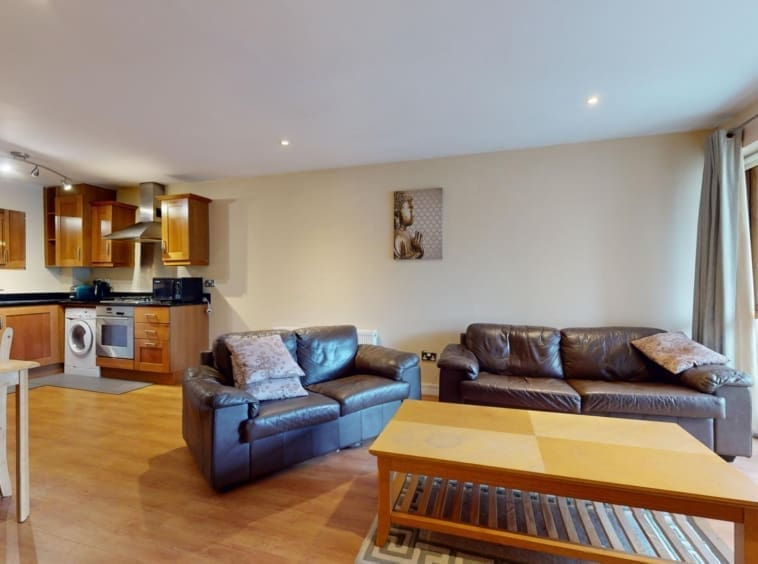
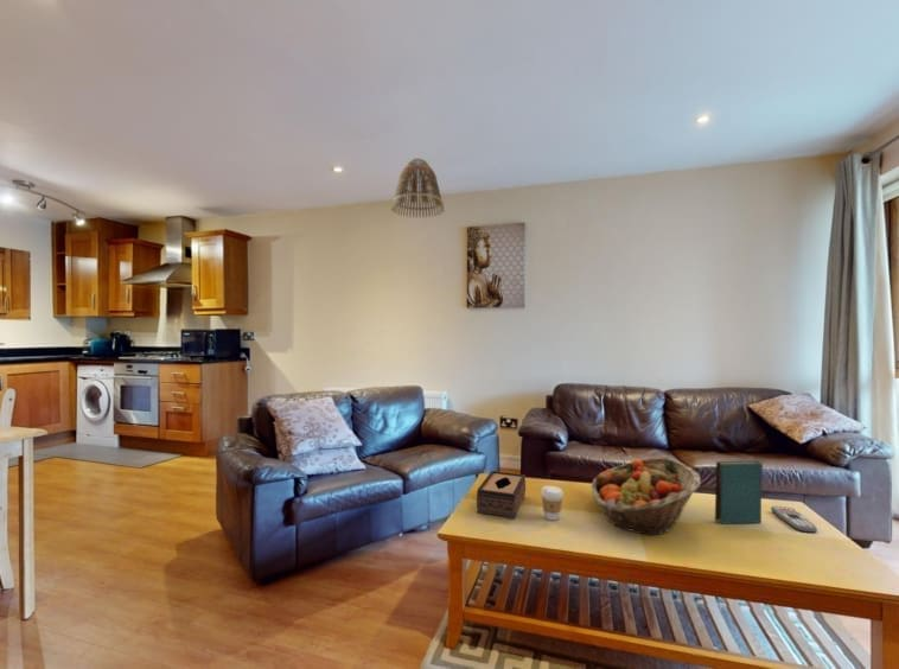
+ book (738, 491)
+ coffee cup (551, 502)
+ remote control (793, 518)
+ tissue box (502, 492)
+ fruit basket (642, 490)
+ lamp shade (419, 185)
